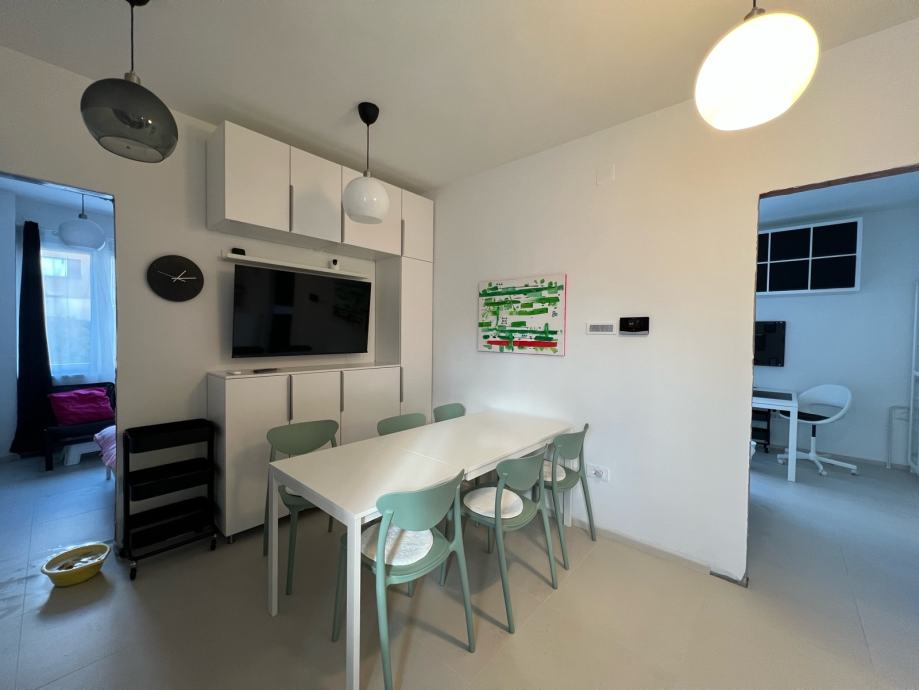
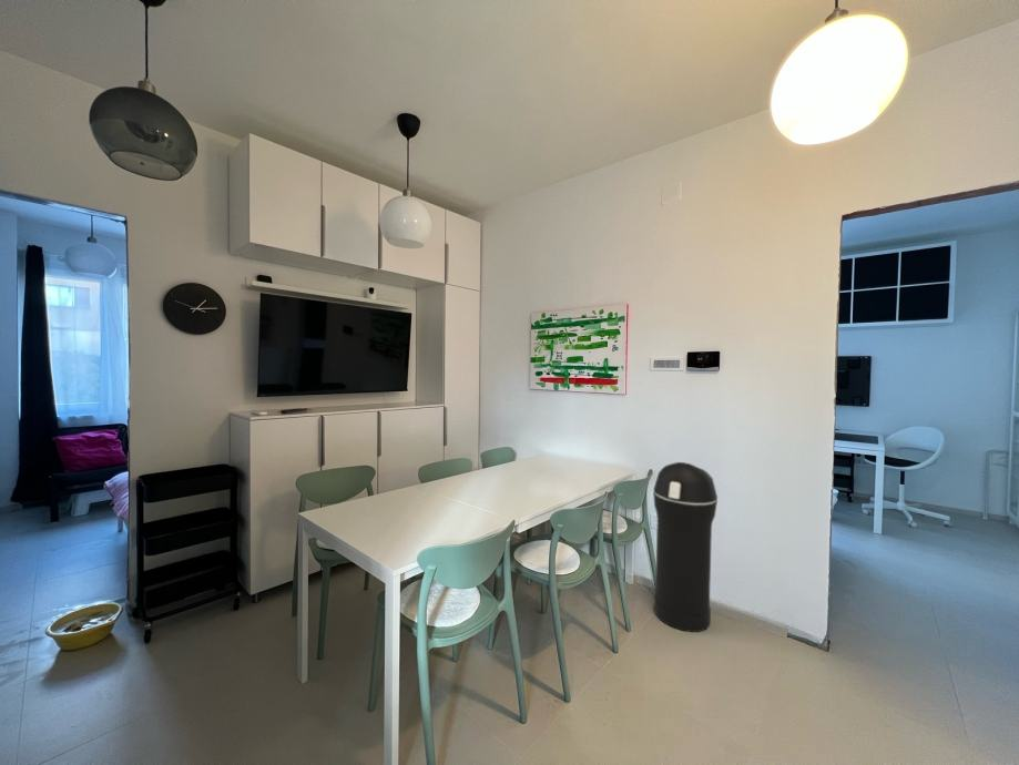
+ trash can (682, 539)
